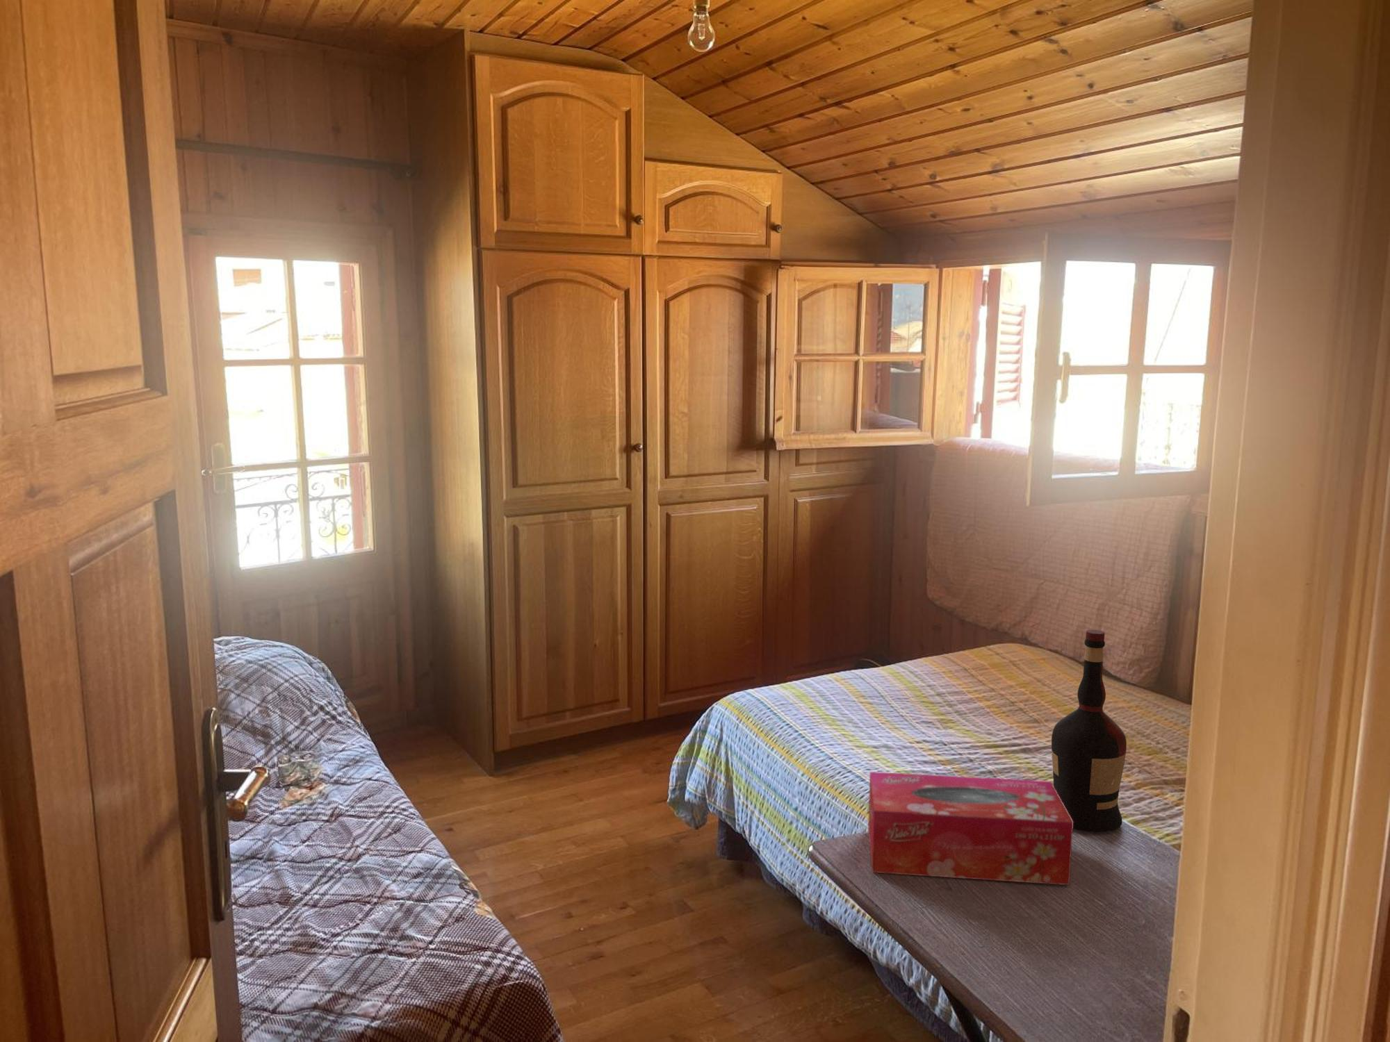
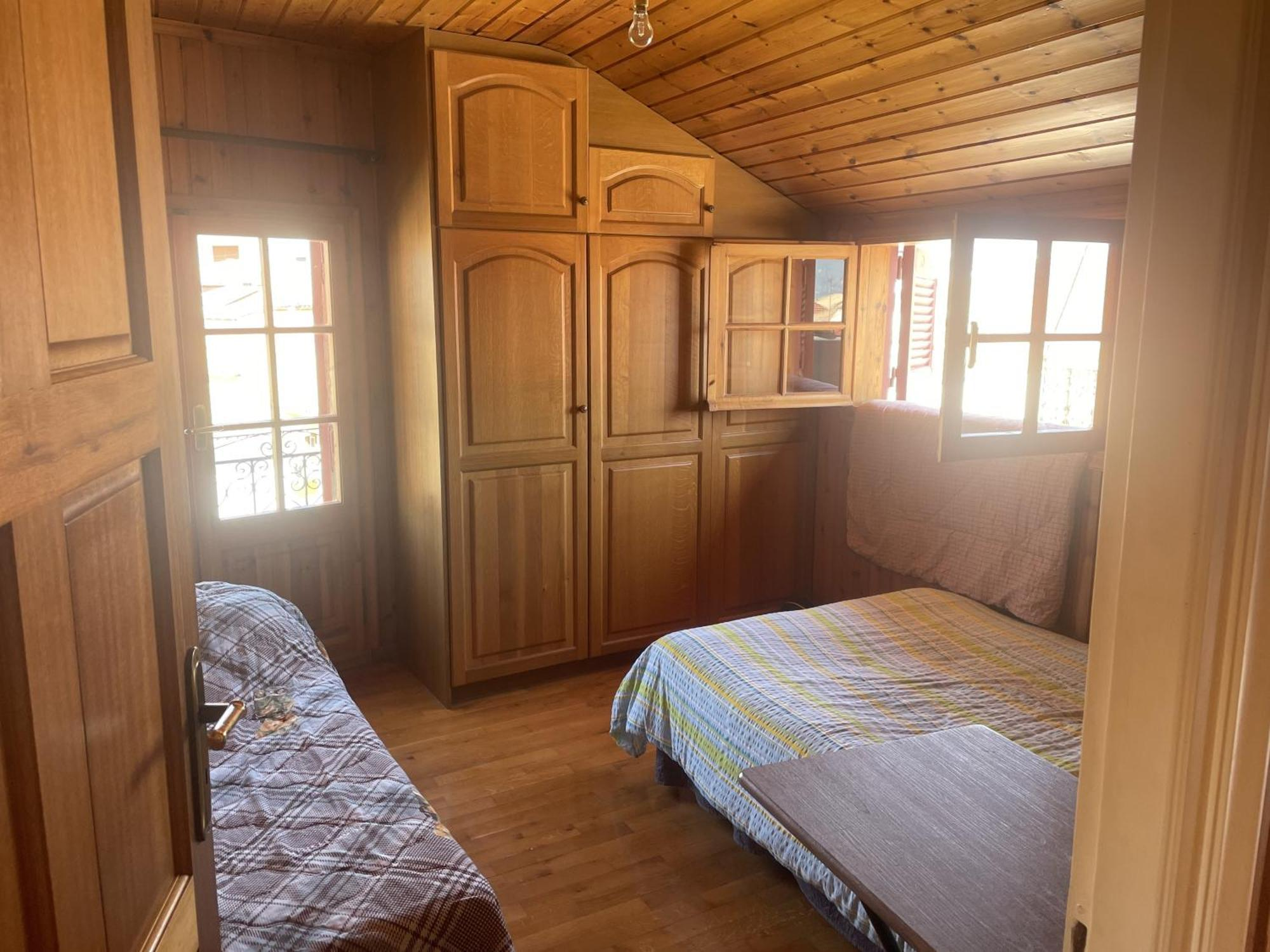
- liquor (1089, 726)
- tissue box (964, 825)
